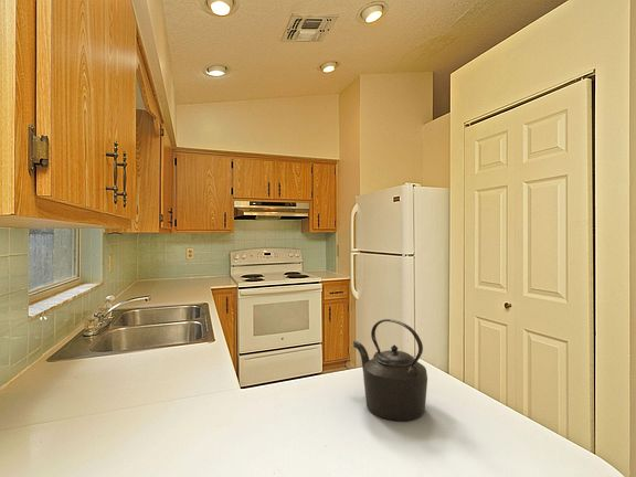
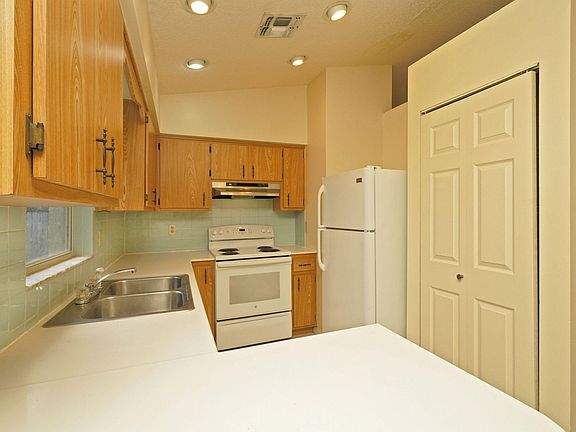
- kettle (383, 359)
